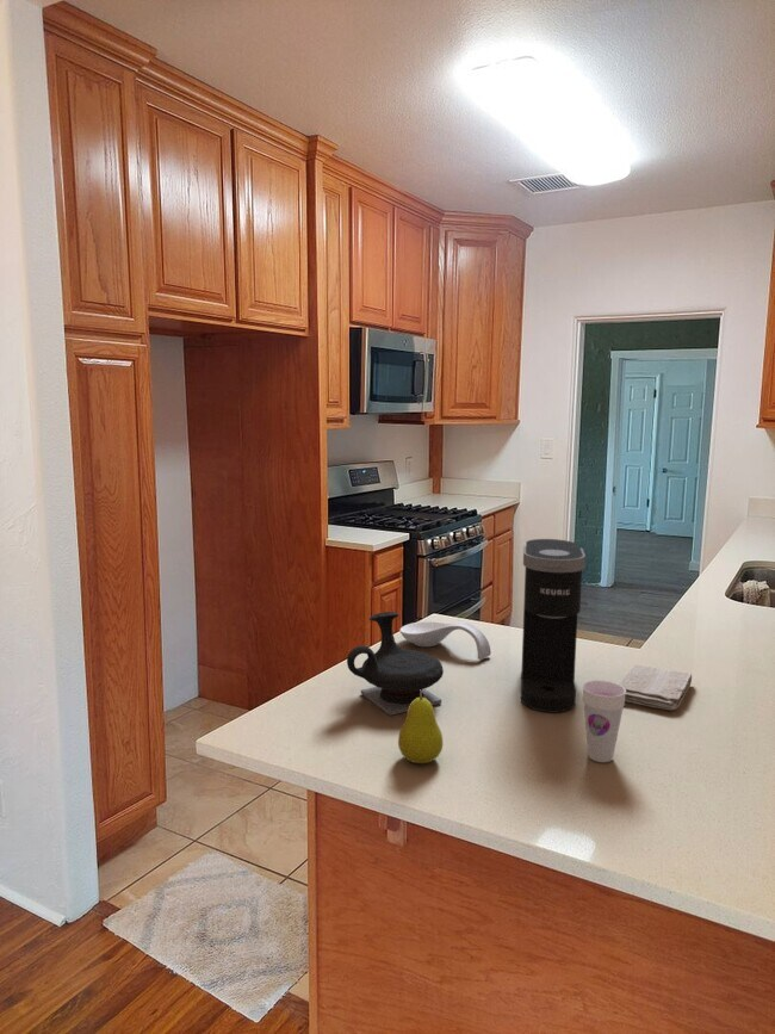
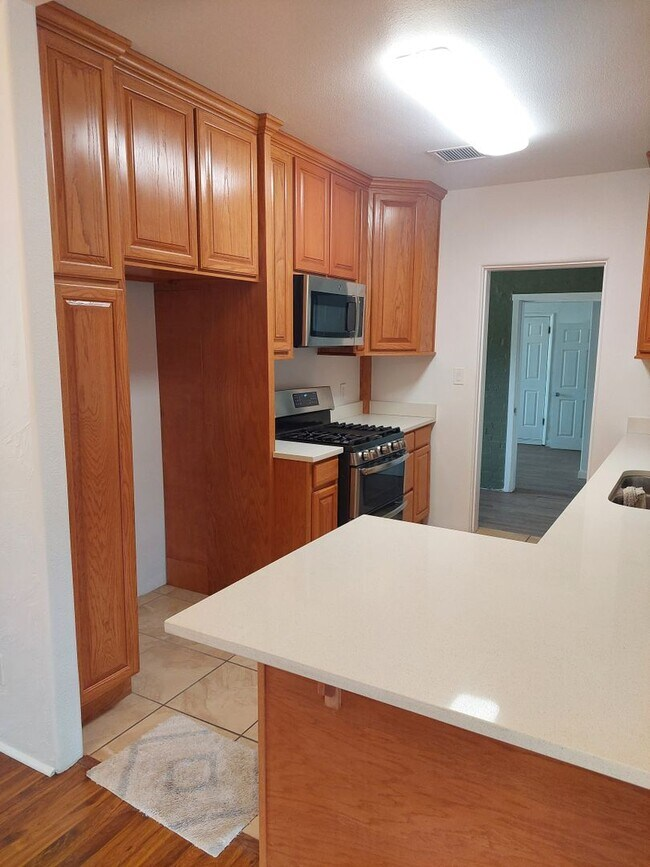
- cup (602, 723)
- washcloth (653, 685)
- fruit (420, 724)
- teapot (389, 660)
- spoon rest (444, 633)
- coffee maker (550, 617)
